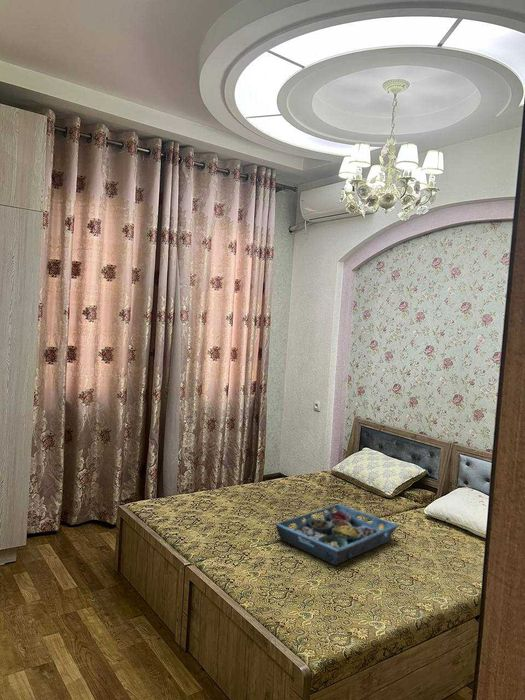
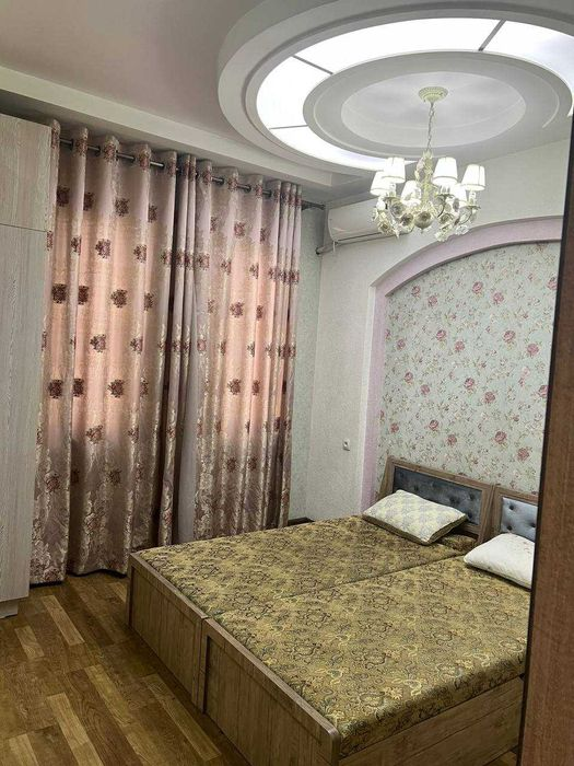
- serving tray (338, 531)
